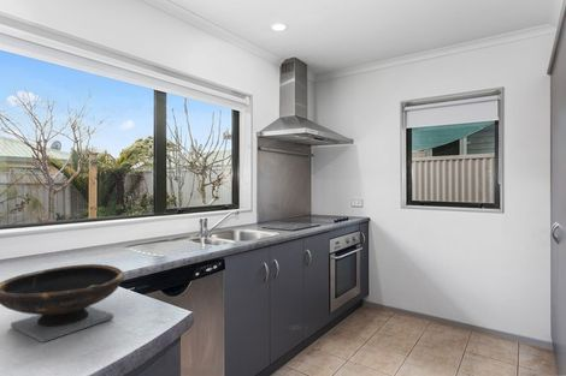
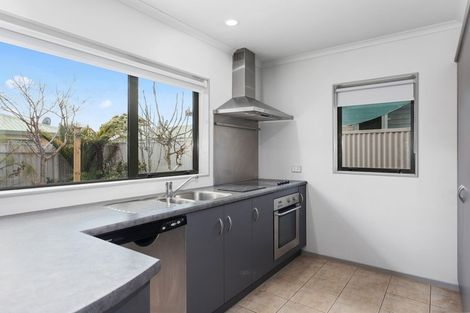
- bowl (63, 299)
